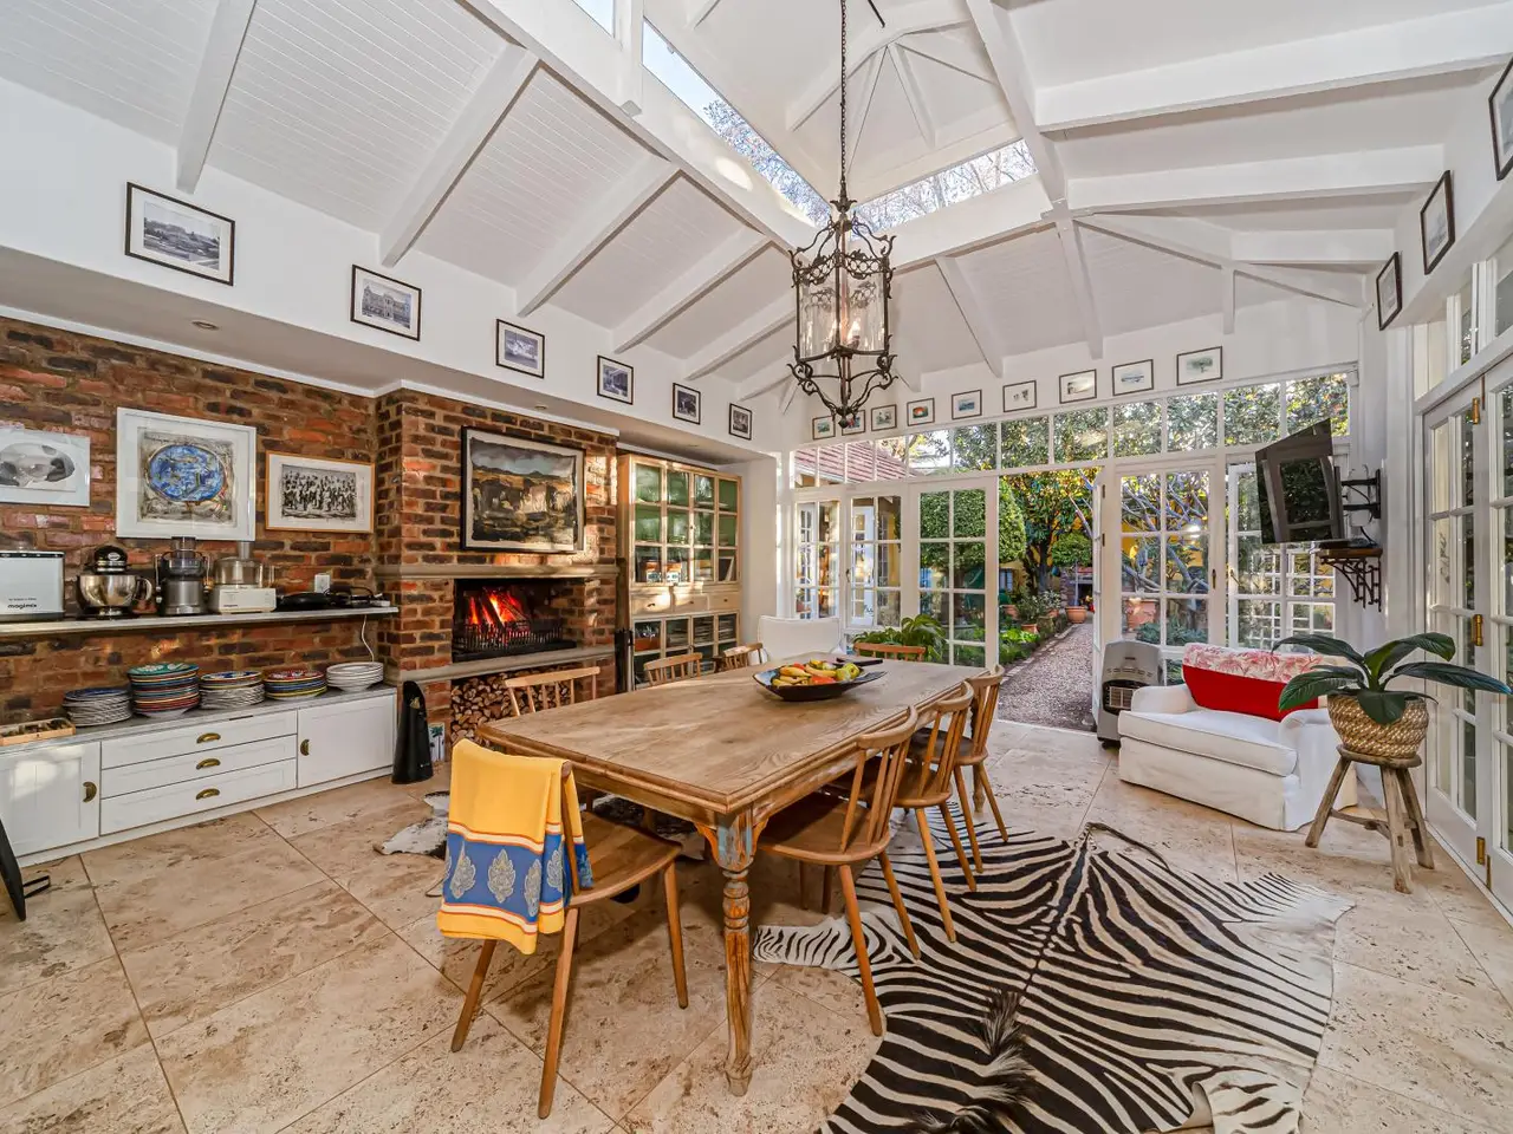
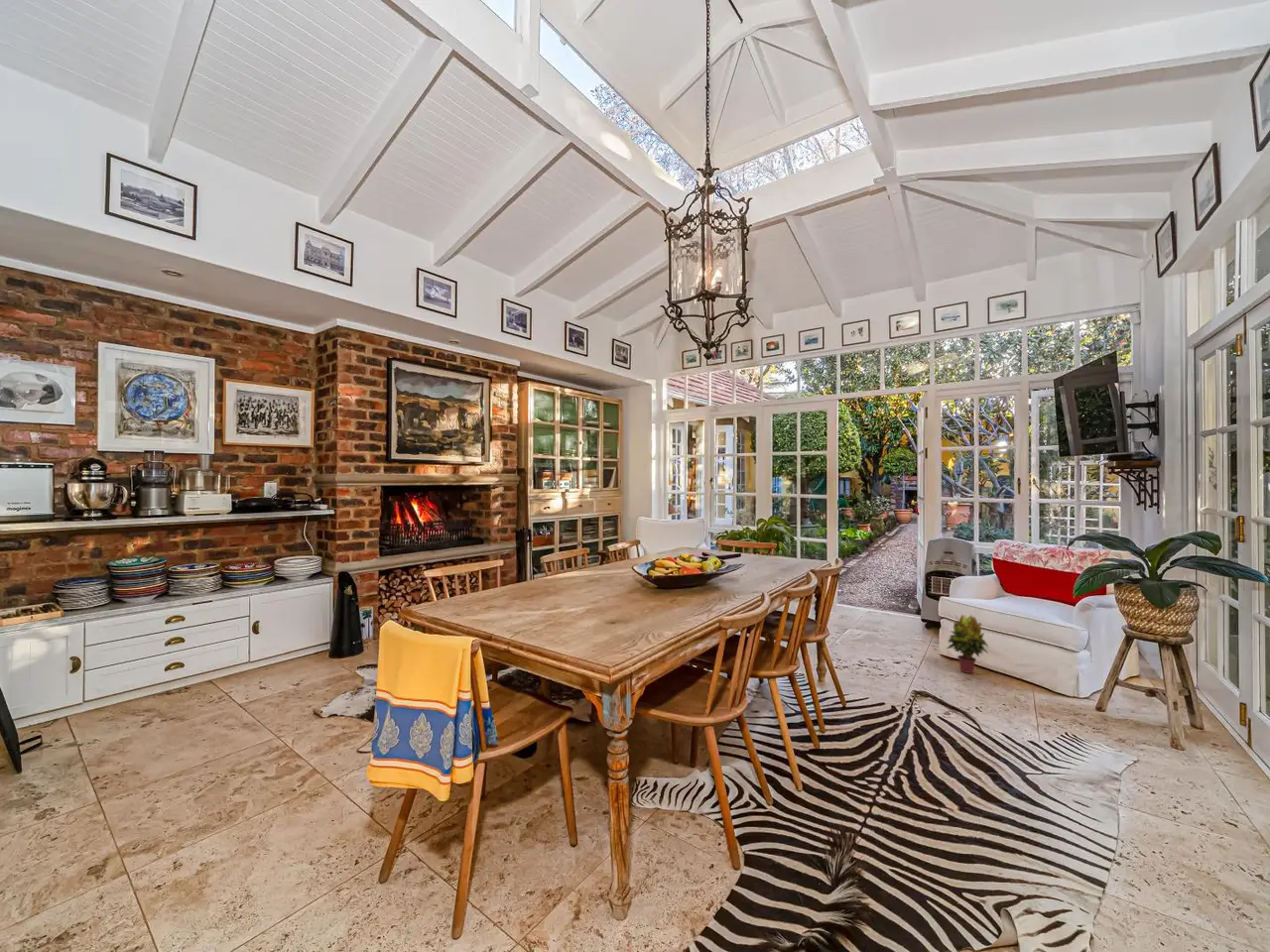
+ potted plant (967, 643)
